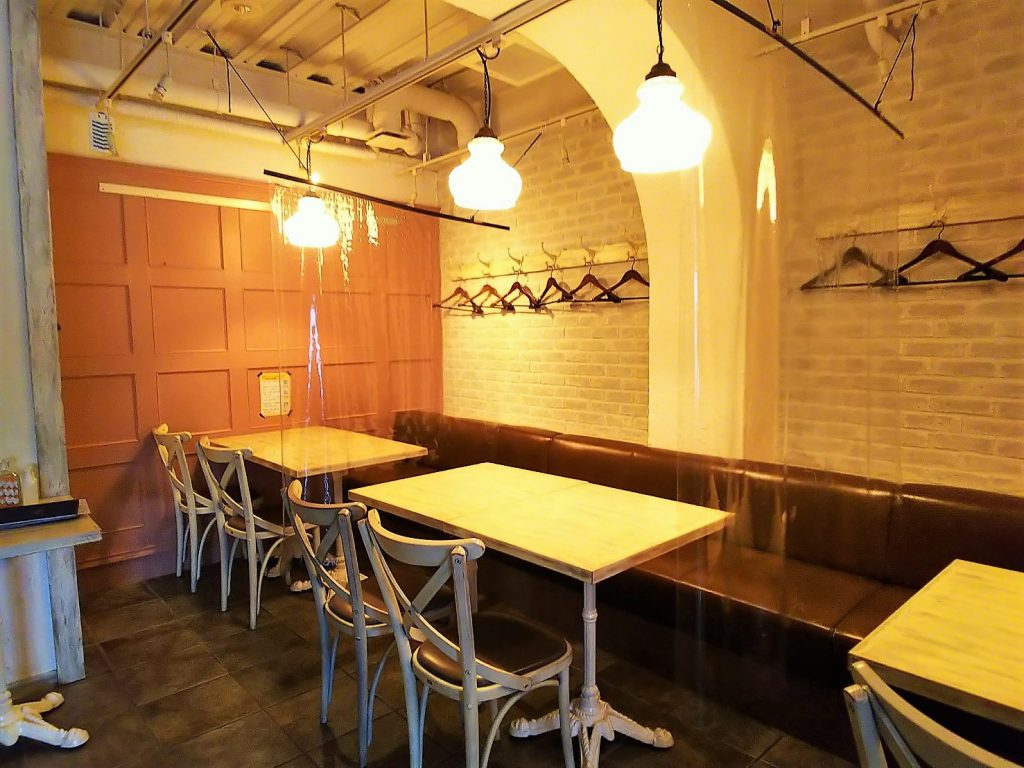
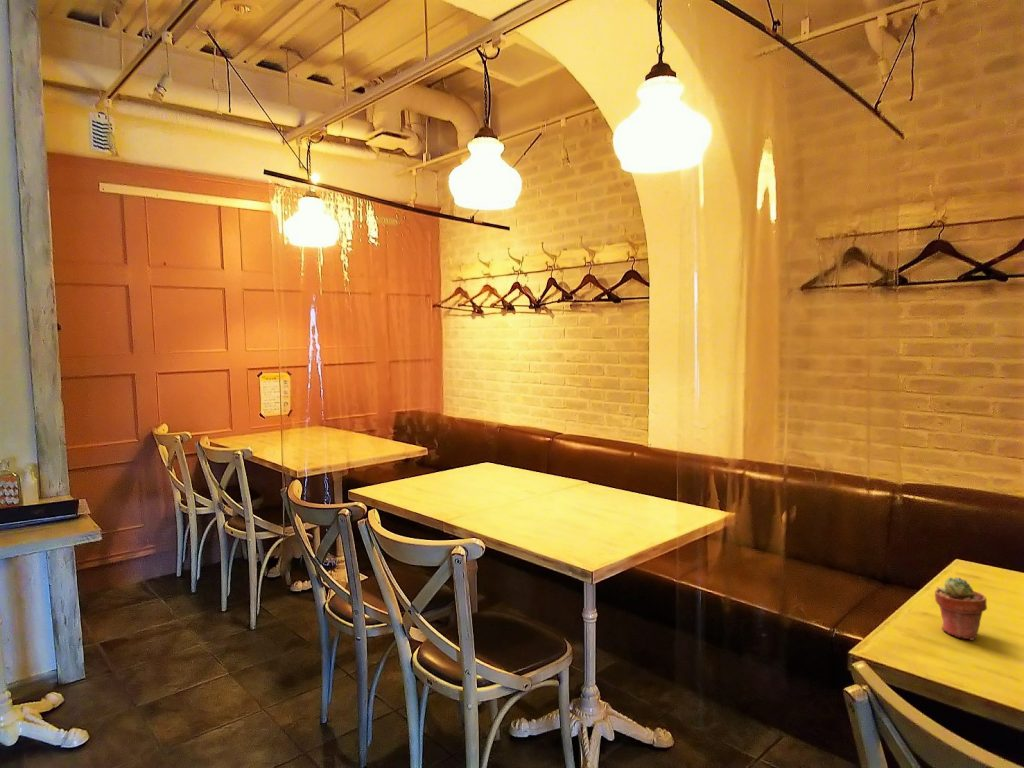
+ potted succulent (960, 605)
